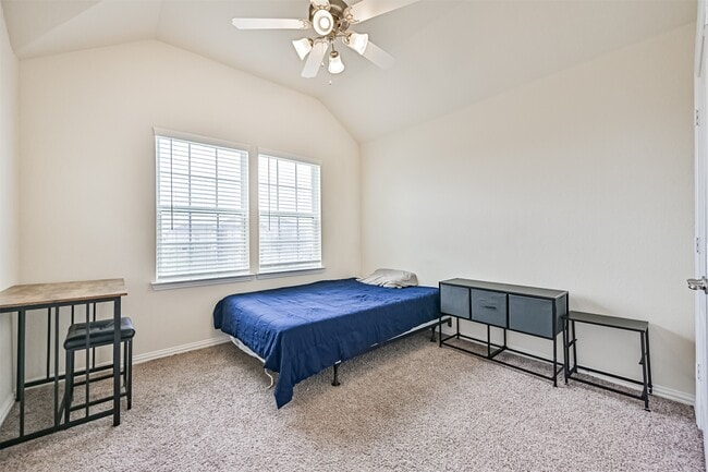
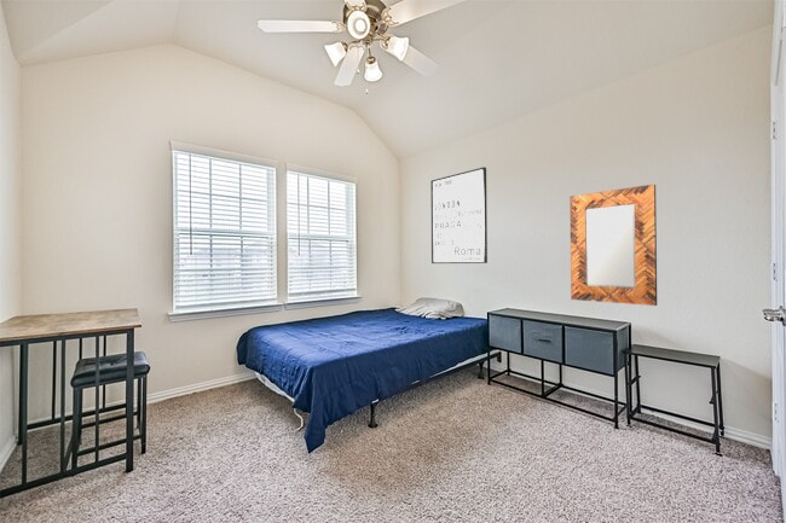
+ wall art (457, 219)
+ home mirror (609, 246)
